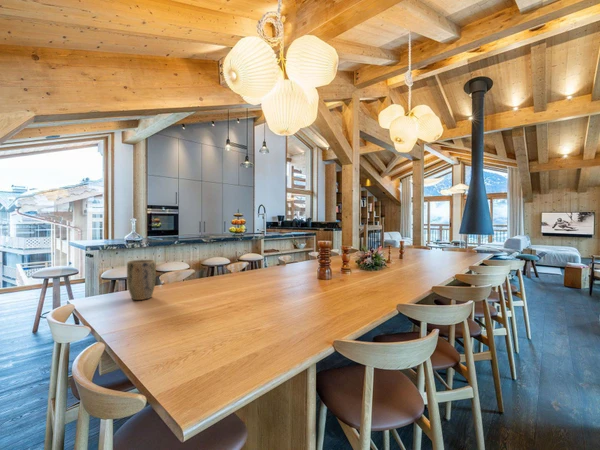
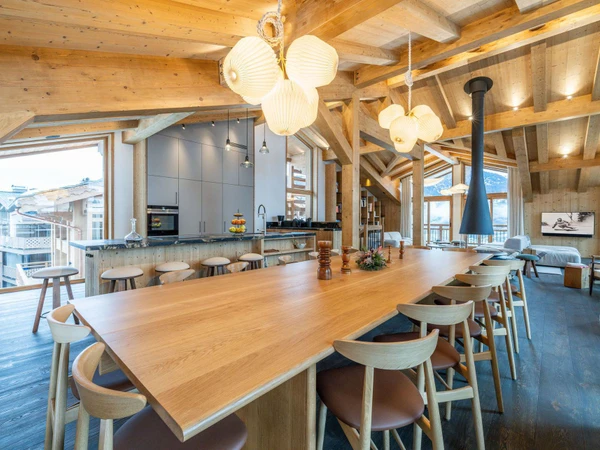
- plant pot (141, 279)
